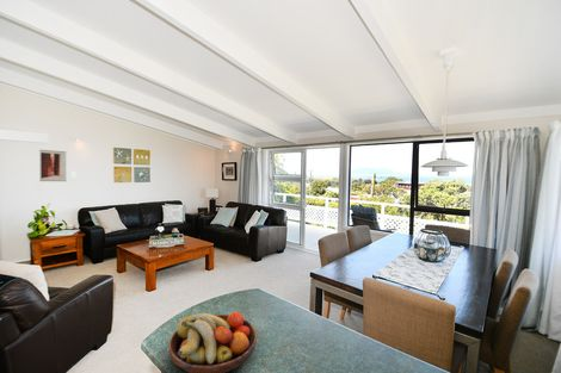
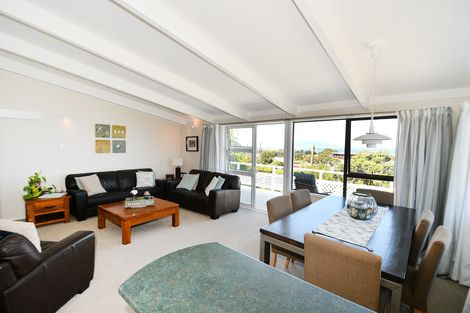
- wall art (53, 166)
- fruit bowl (214, 334)
